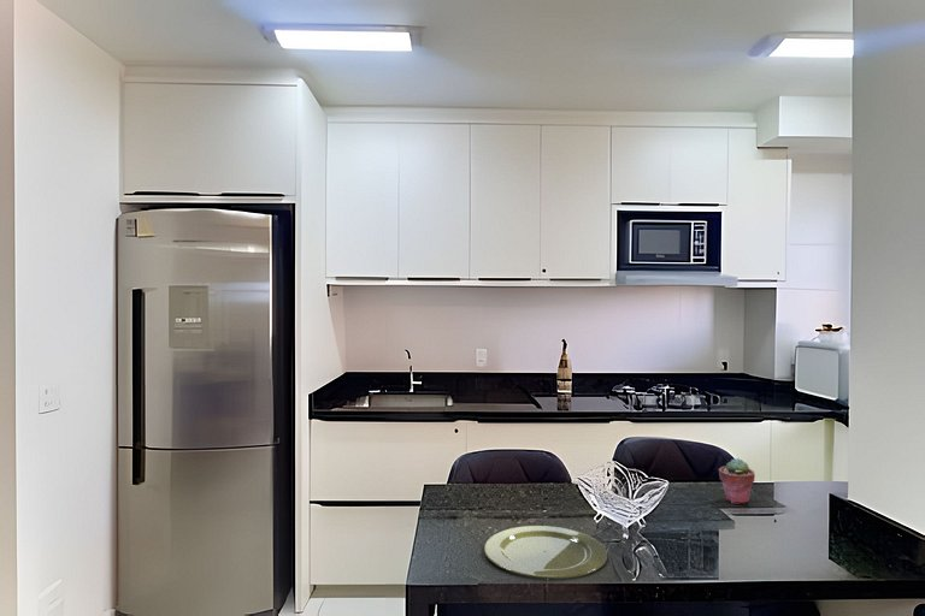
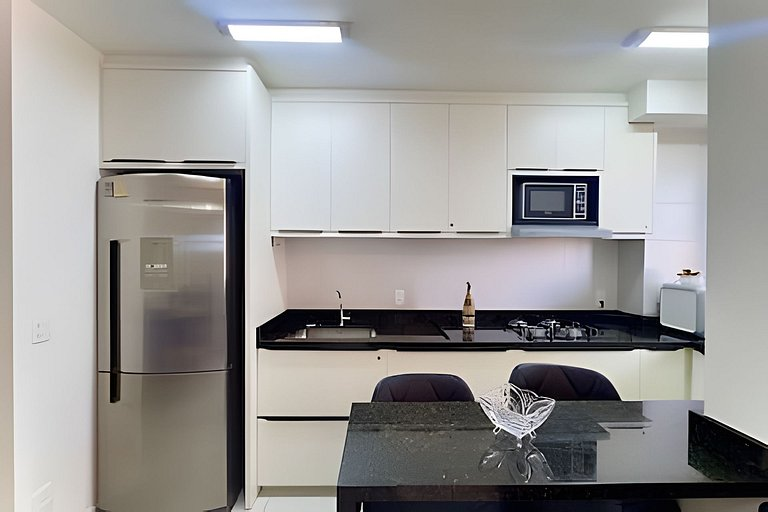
- plate (544, 550)
- potted succulent (736, 479)
